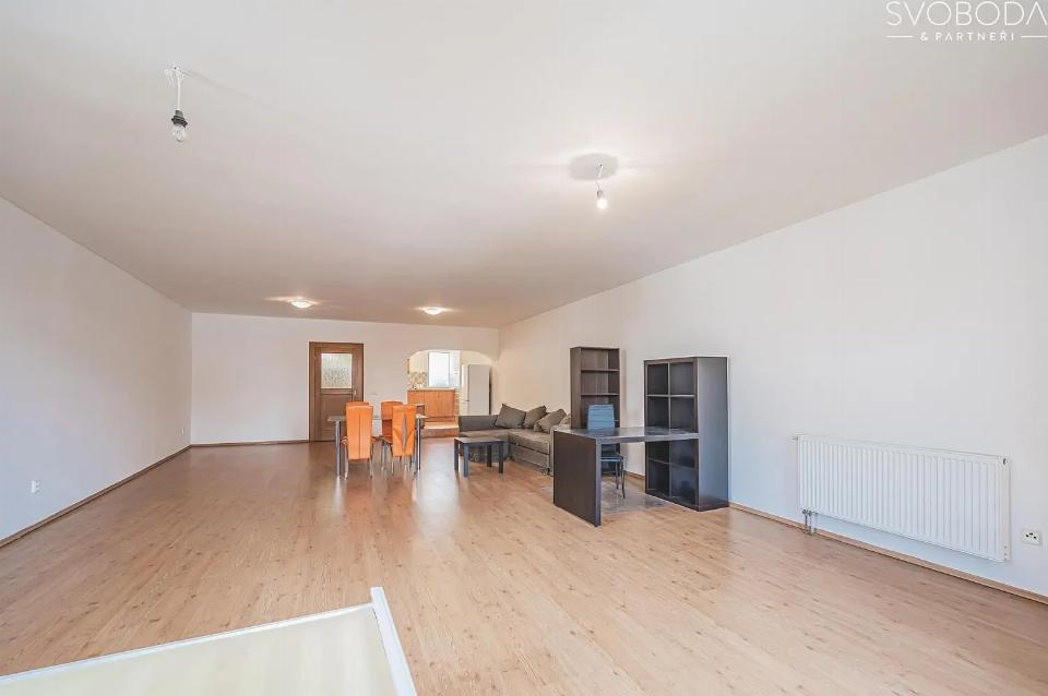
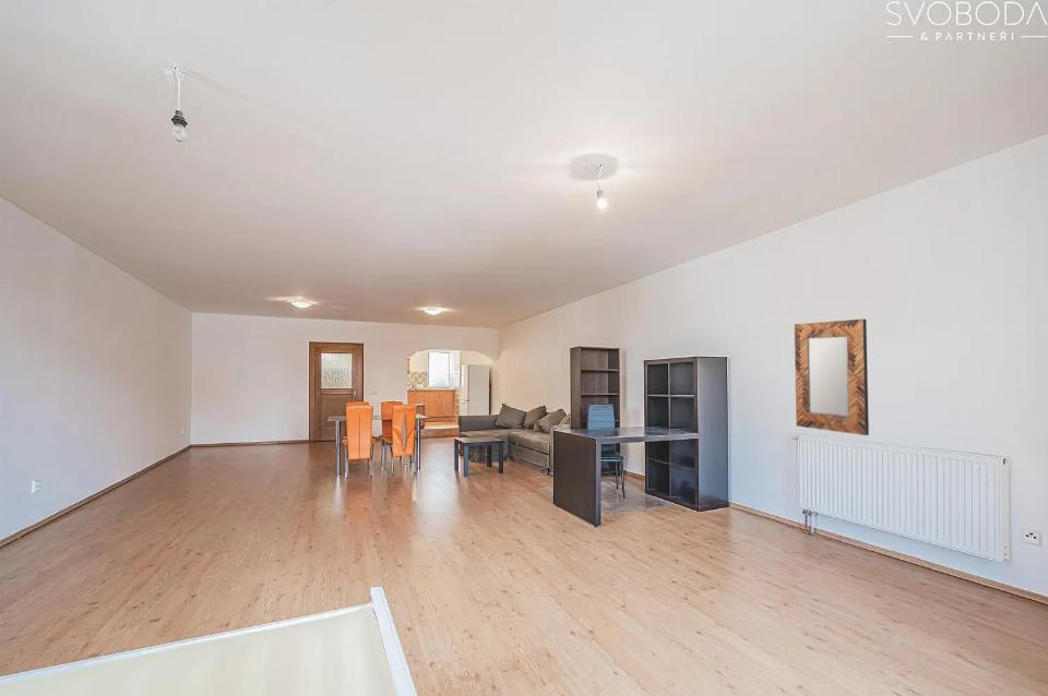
+ home mirror (829, 375)
